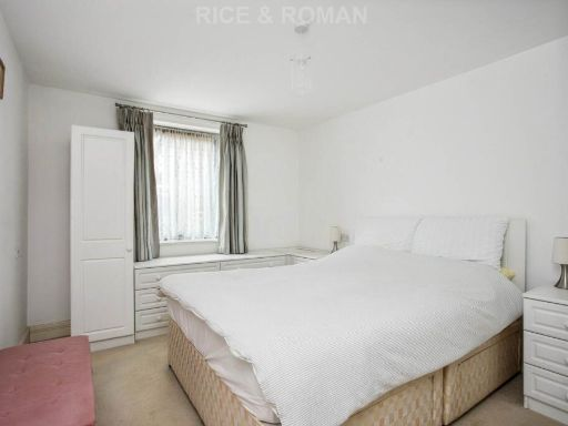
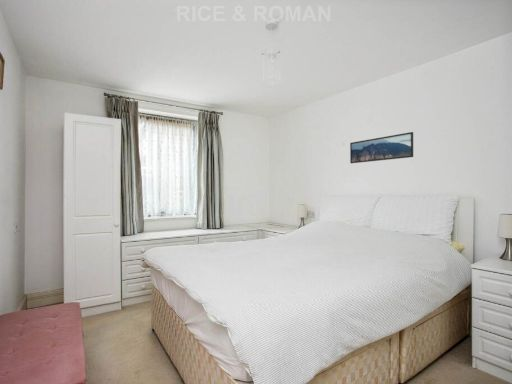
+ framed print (378, 149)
